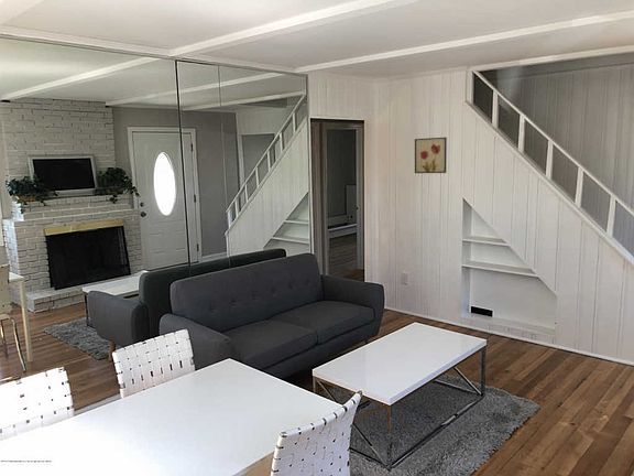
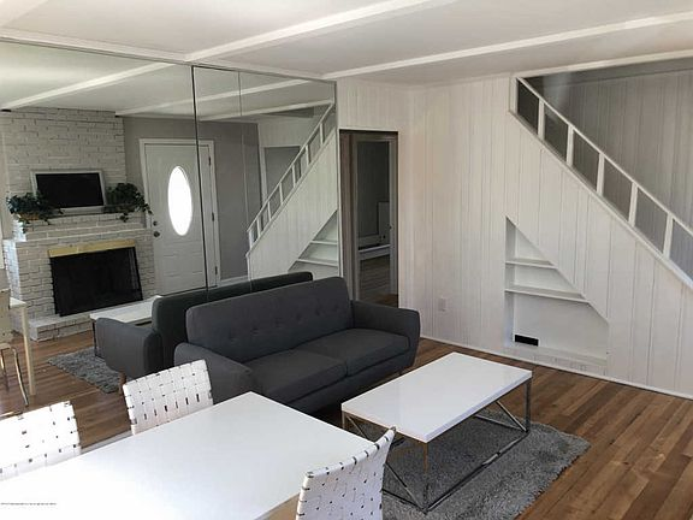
- wall art (430, 155)
